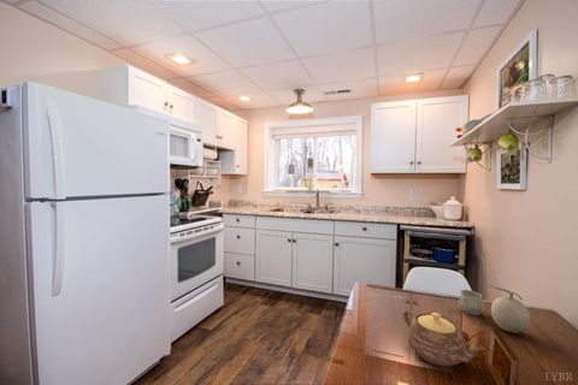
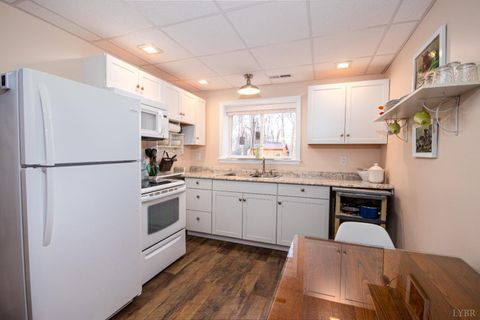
- fruit (511, 309)
- teapot (438, 336)
- cup (467, 302)
